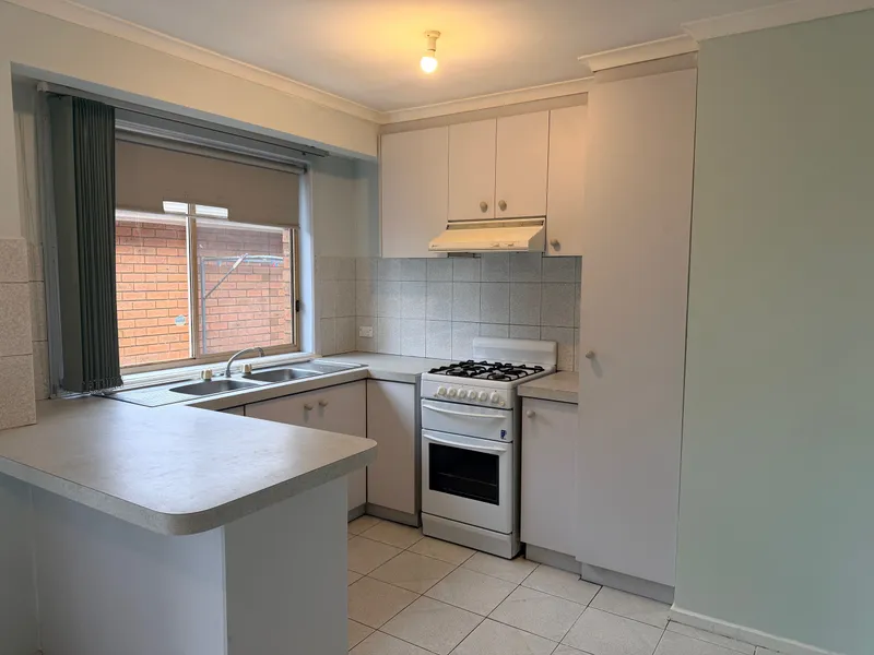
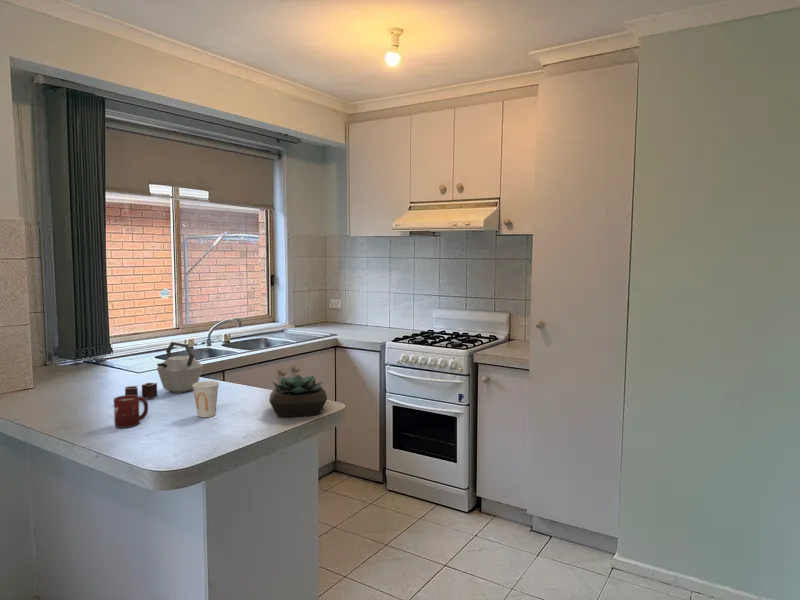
+ cup (206, 399)
+ succulent plant (298, 394)
+ cup (132, 409)
+ kettle (161, 370)
